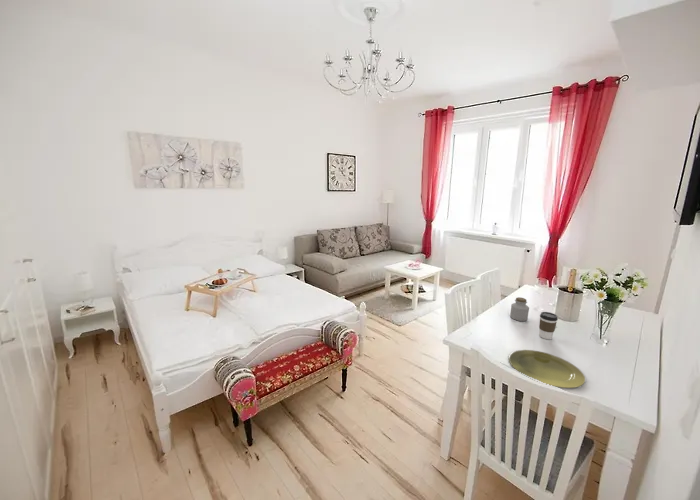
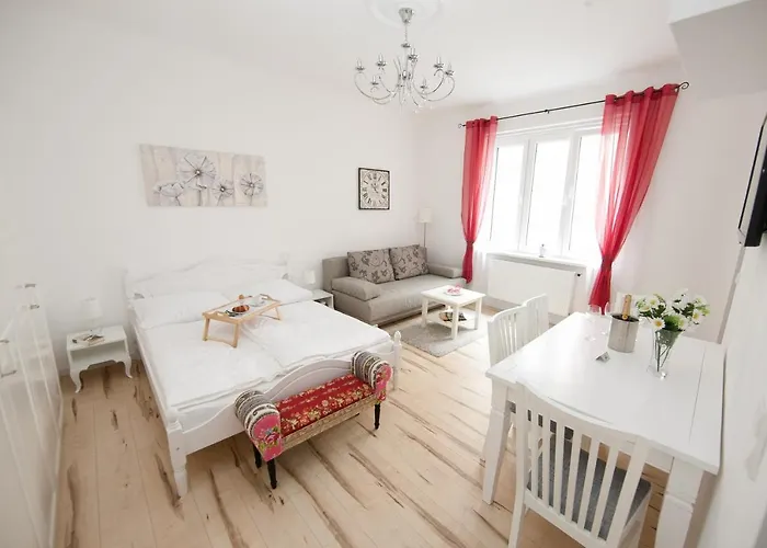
- coffee cup (547, 325)
- jar (519, 308)
- plate (544, 367)
